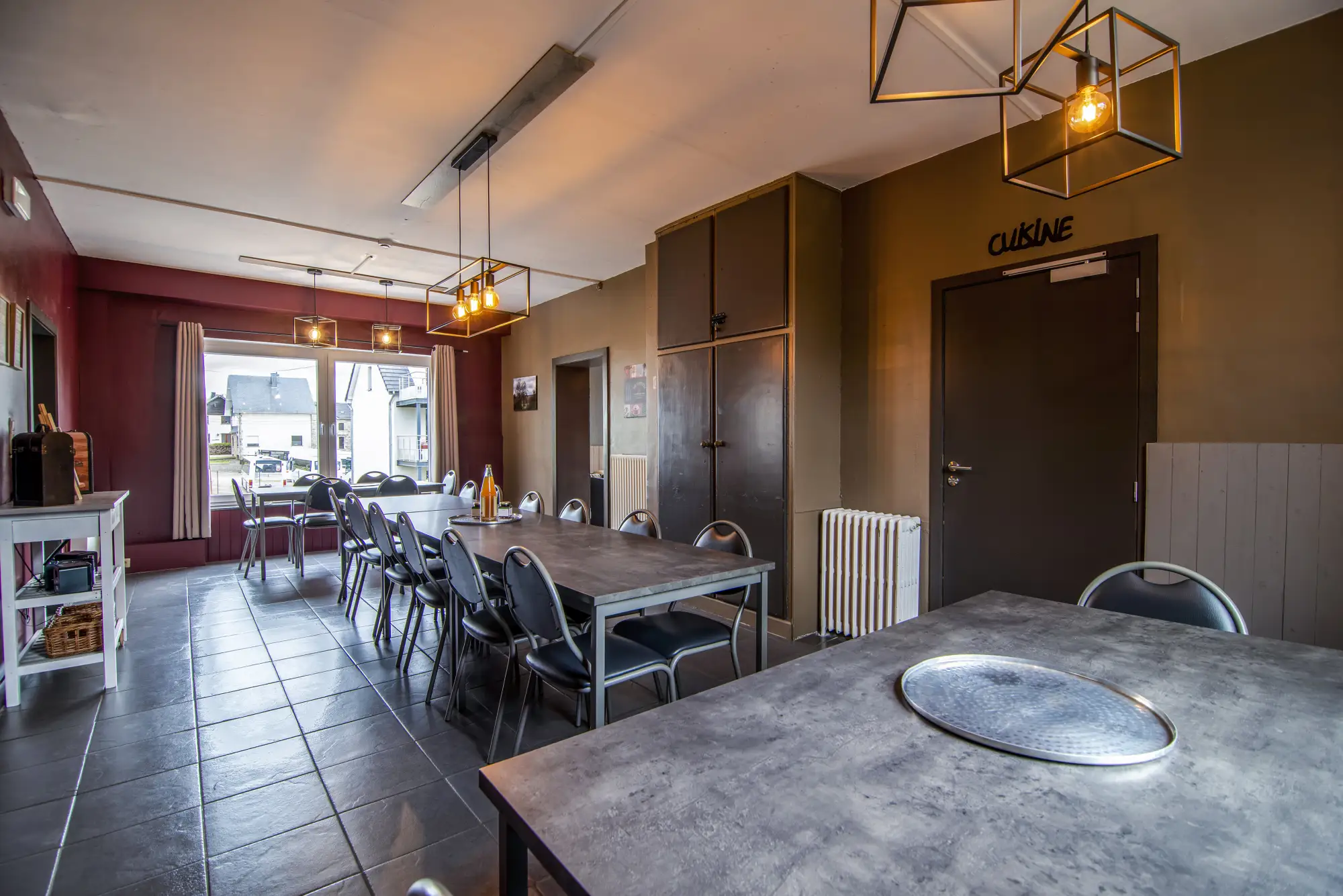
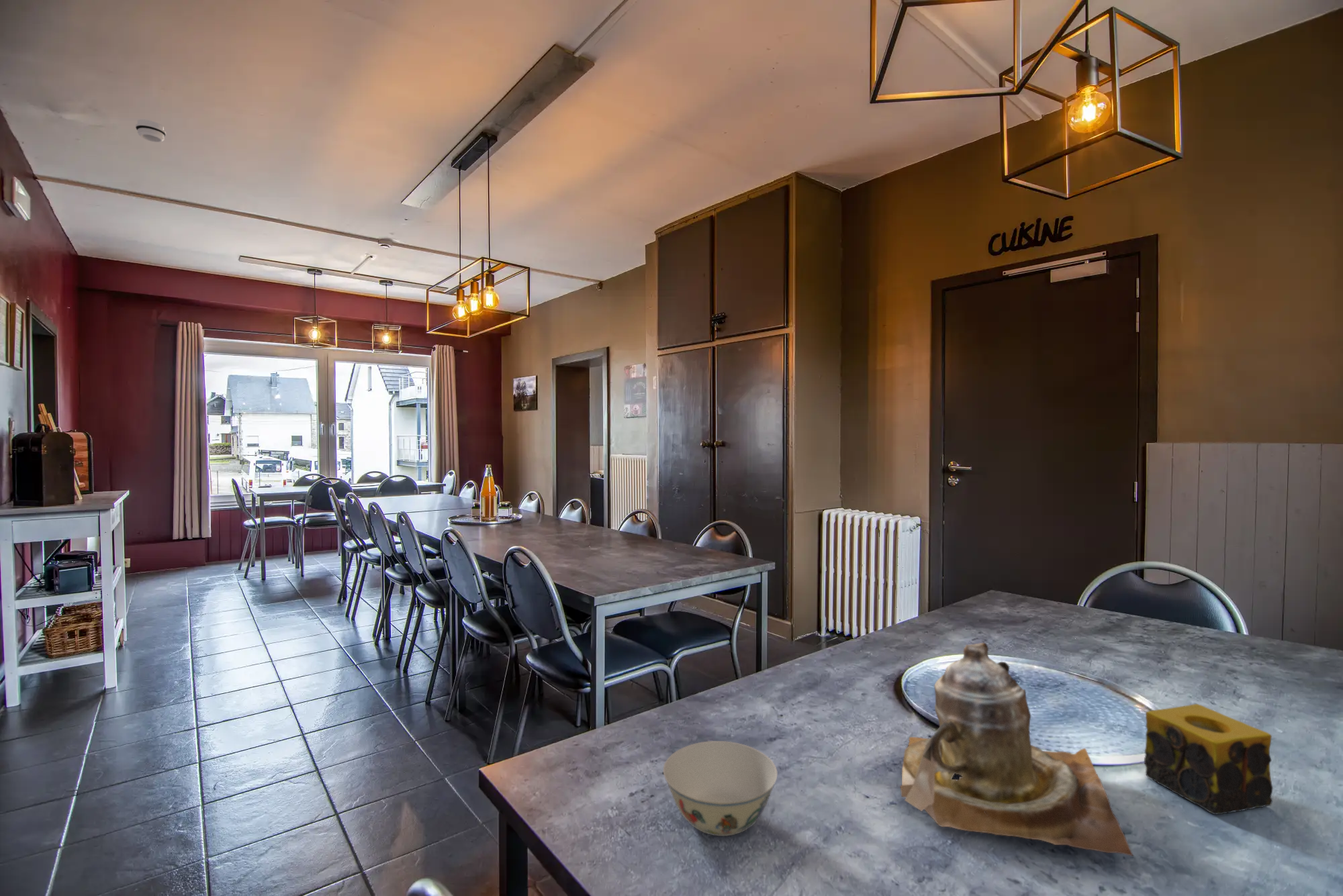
+ teapot (999, 717)
+ chinaware (720, 794)
+ candle (1205, 756)
+ smoke detector (150, 131)
